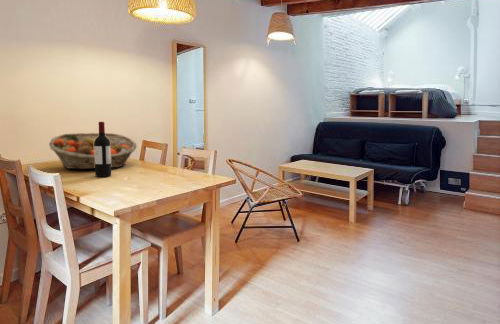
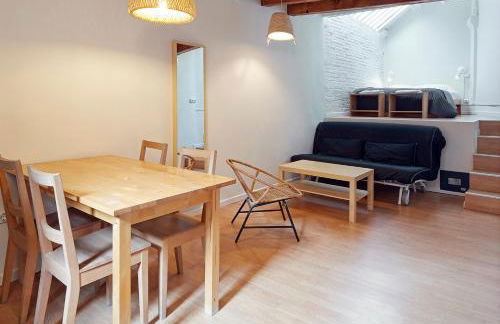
- wine bottle (102, 149)
- fruit basket (93, 149)
